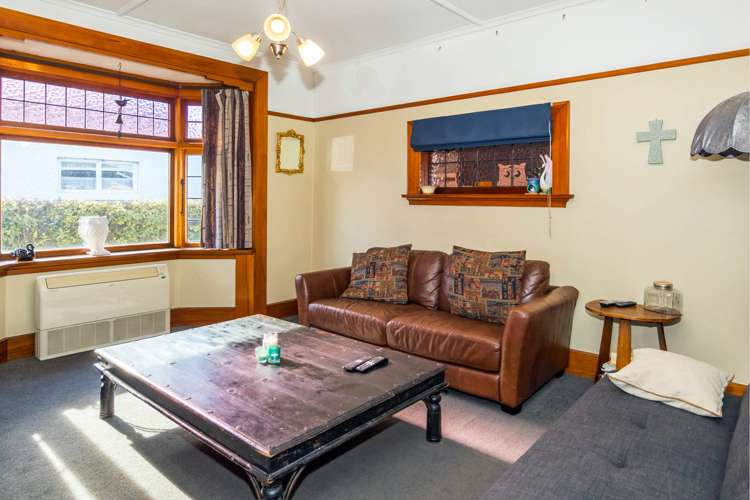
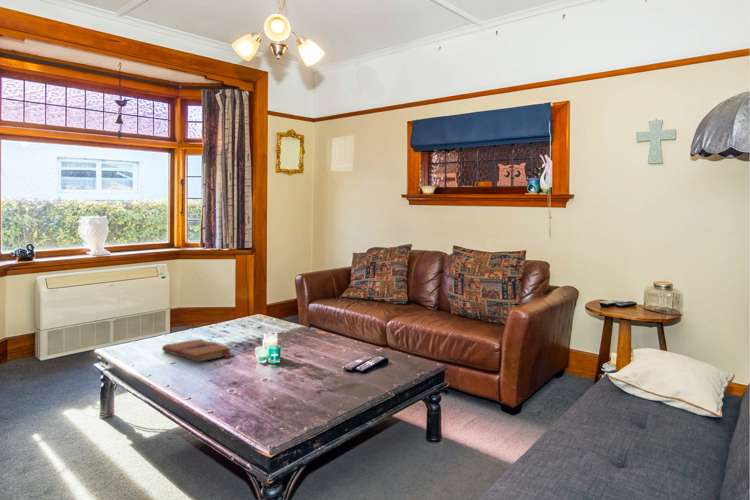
+ book (199, 349)
